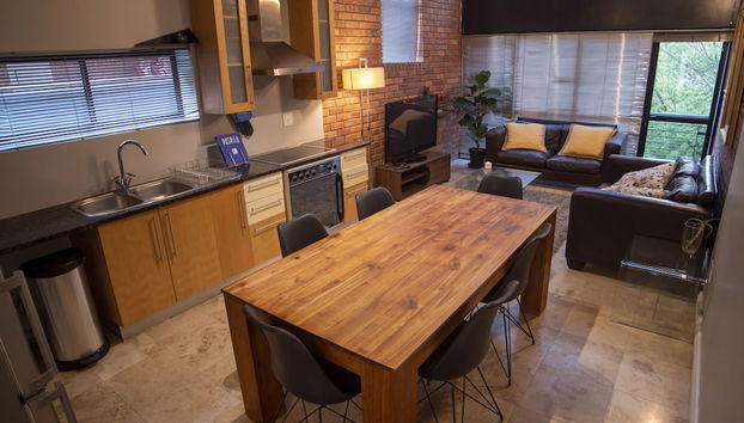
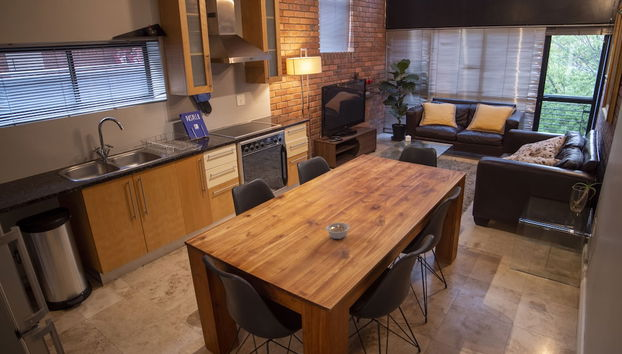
+ legume (337, 231)
